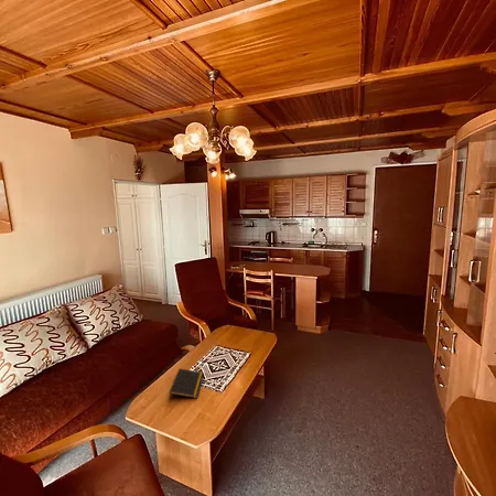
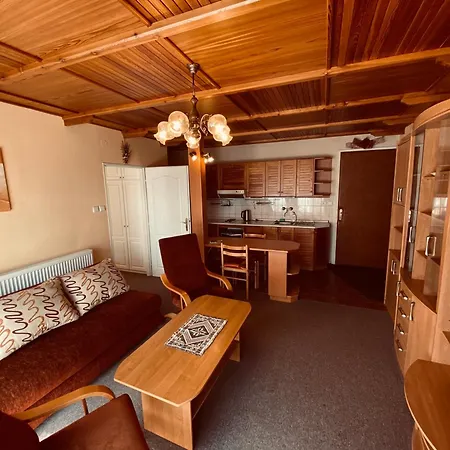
- notepad (187, 381)
